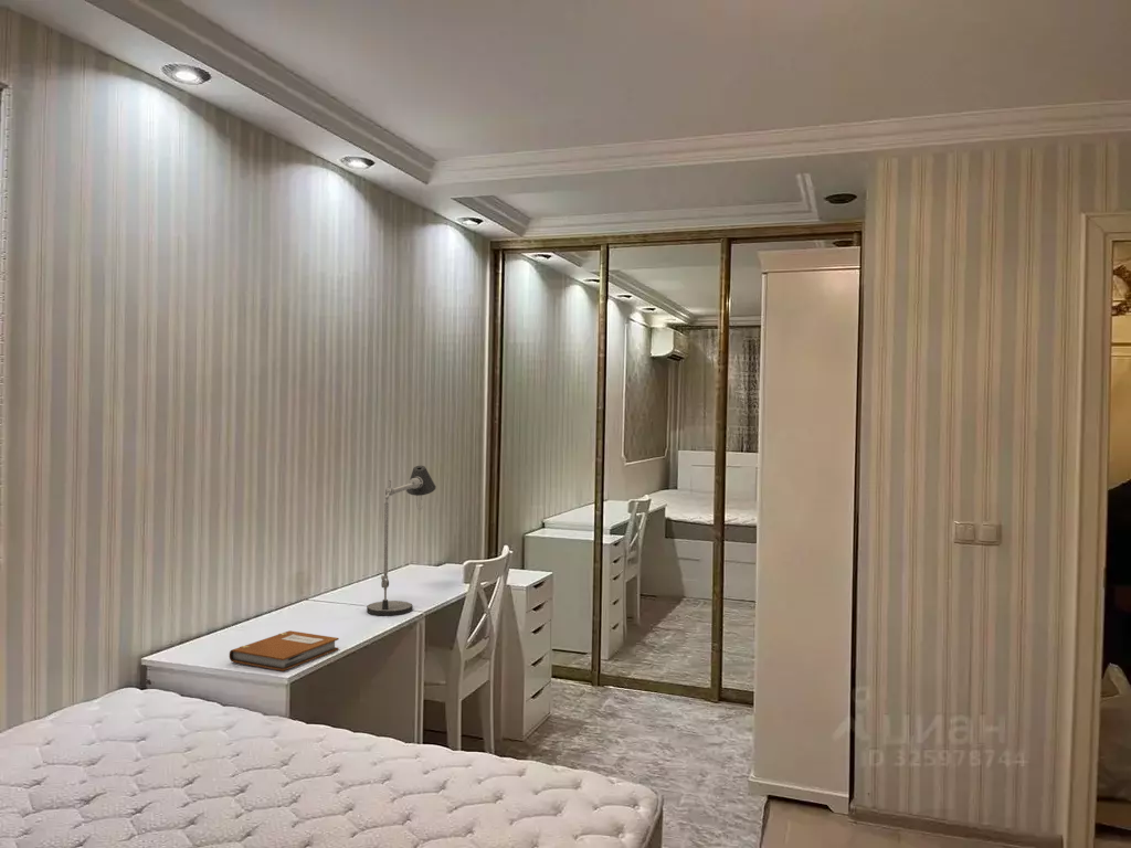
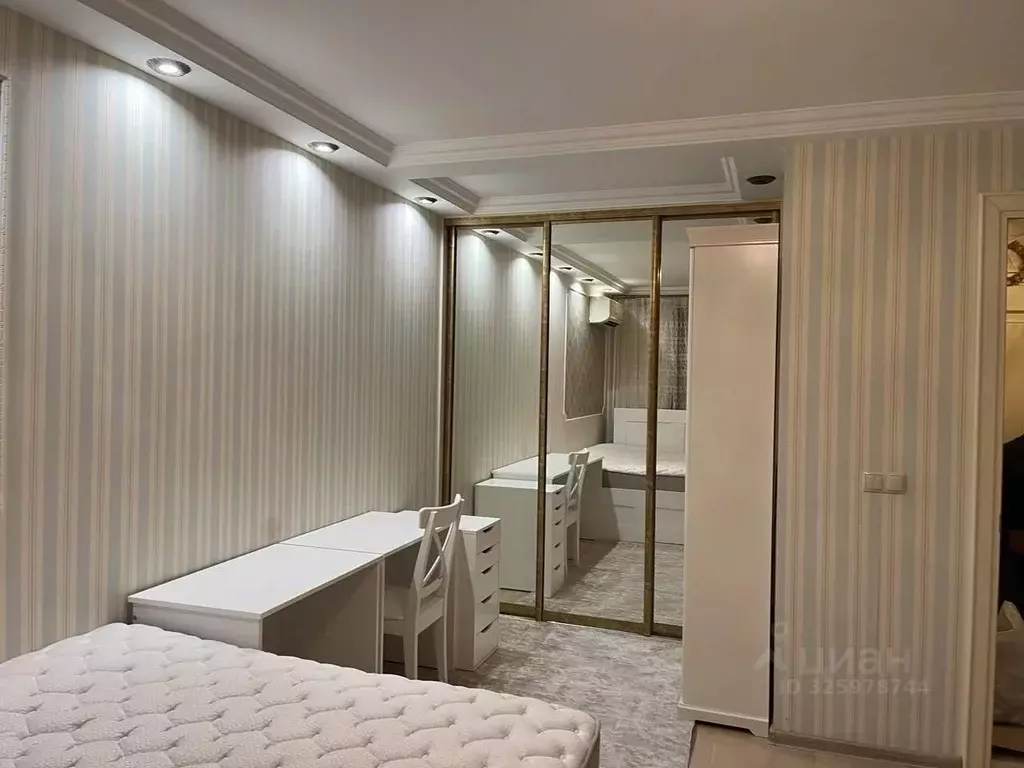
- desk lamp (387, 533)
- notebook (286, 648)
